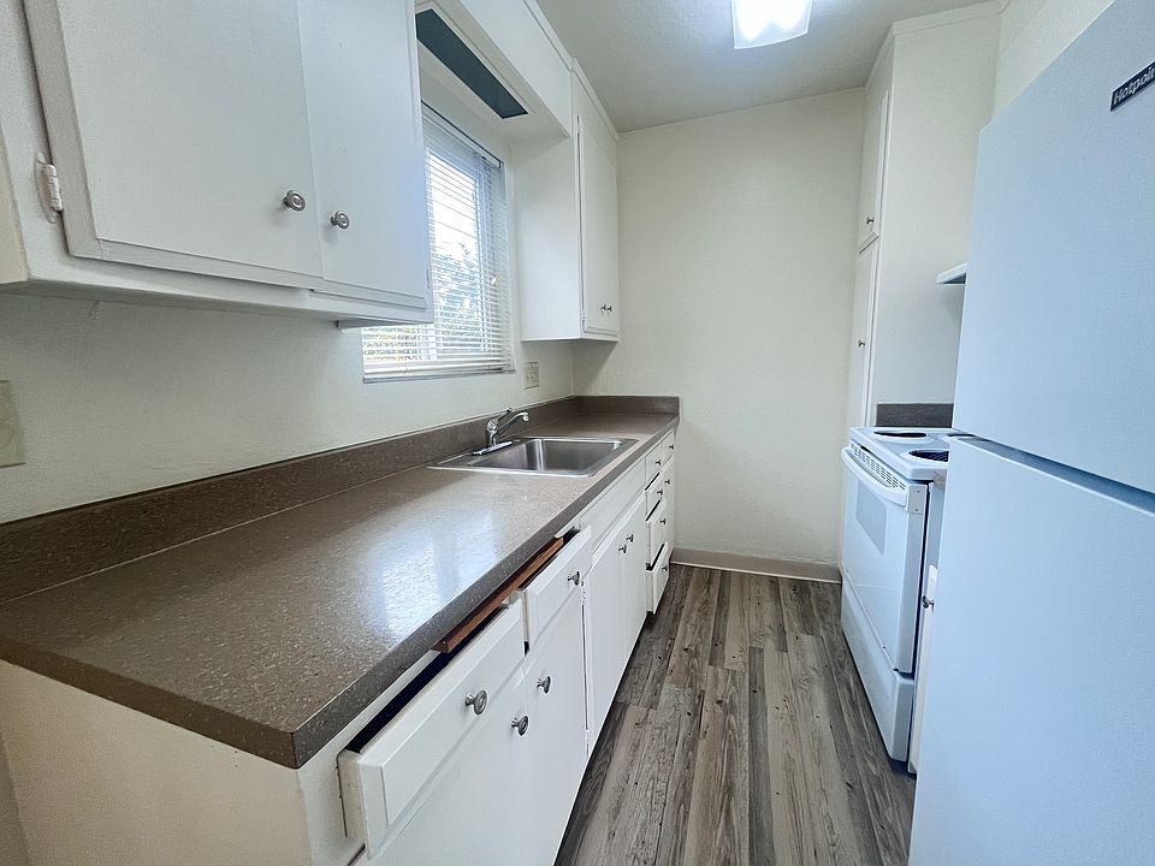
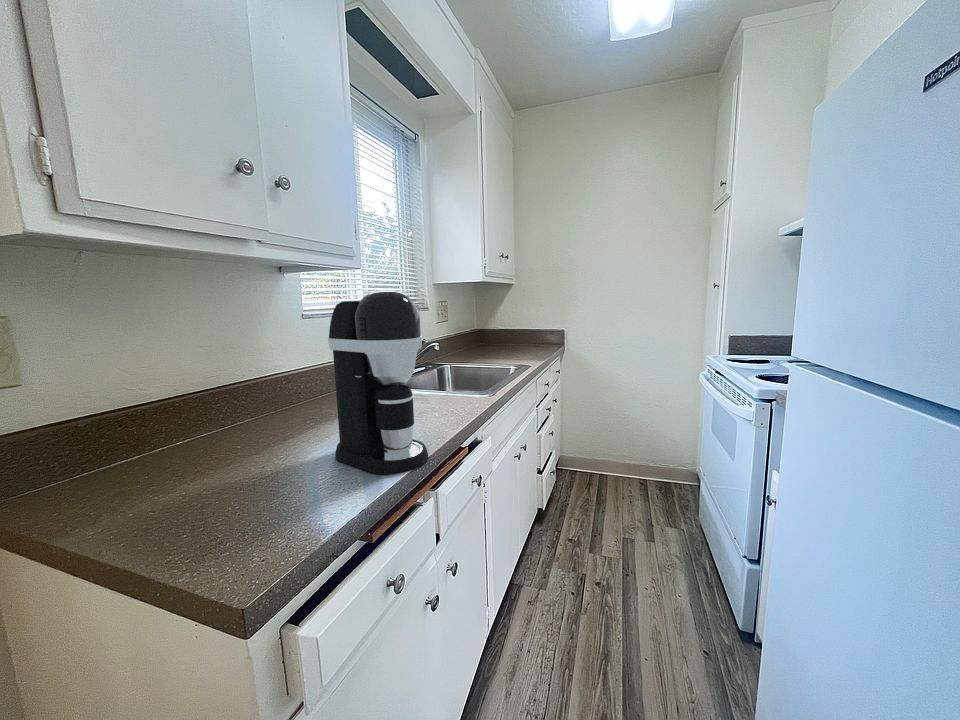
+ coffee maker (376, 376)
